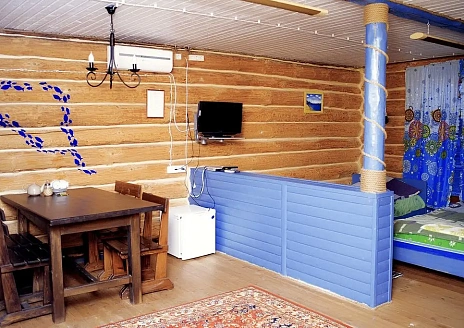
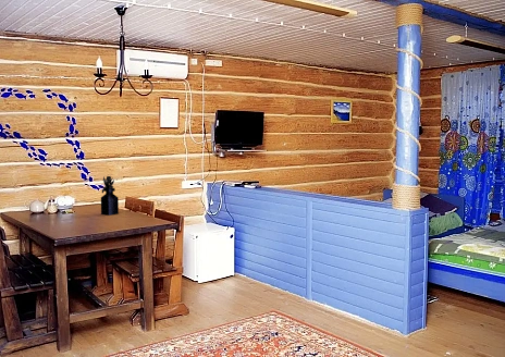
+ vase (109, 194)
